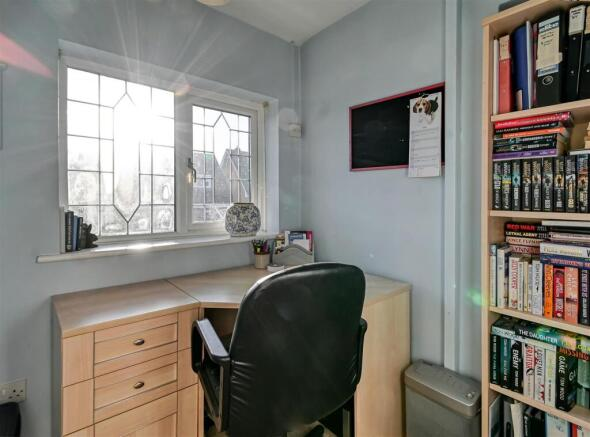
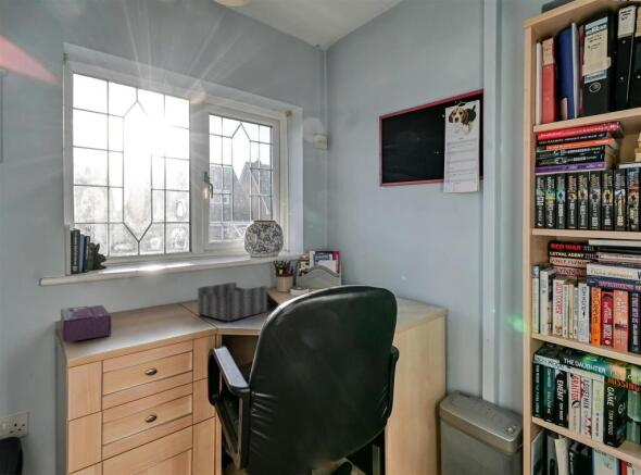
+ tissue box (85, 321)
+ desk organizer (241, 298)
